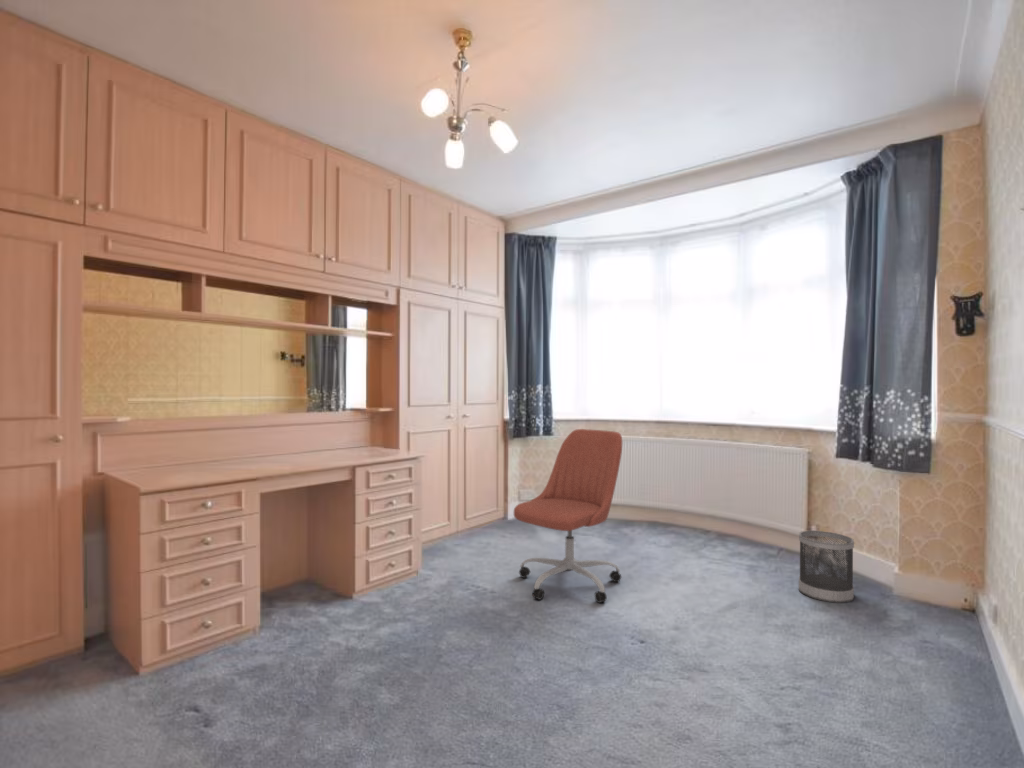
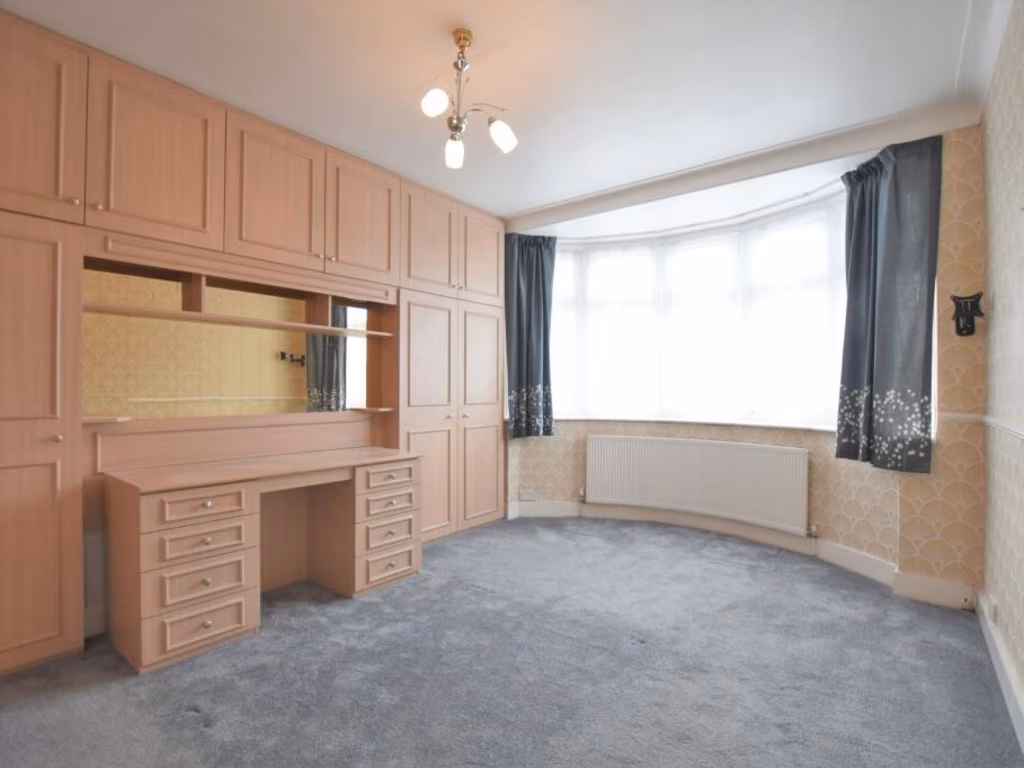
- wastebasket (825, 565)
- office chair (569, 509)
